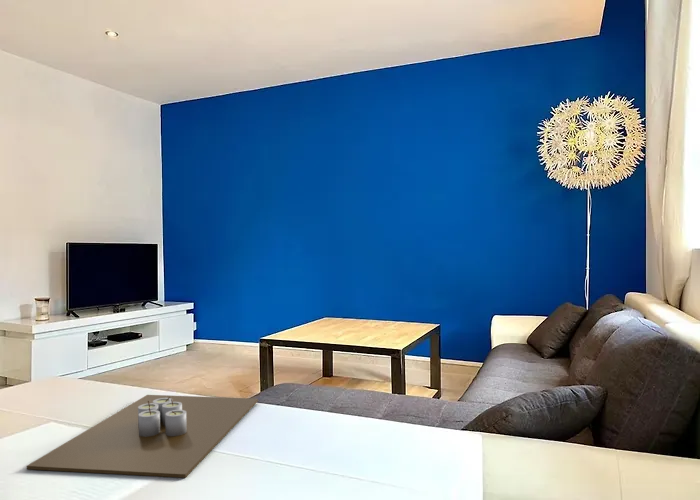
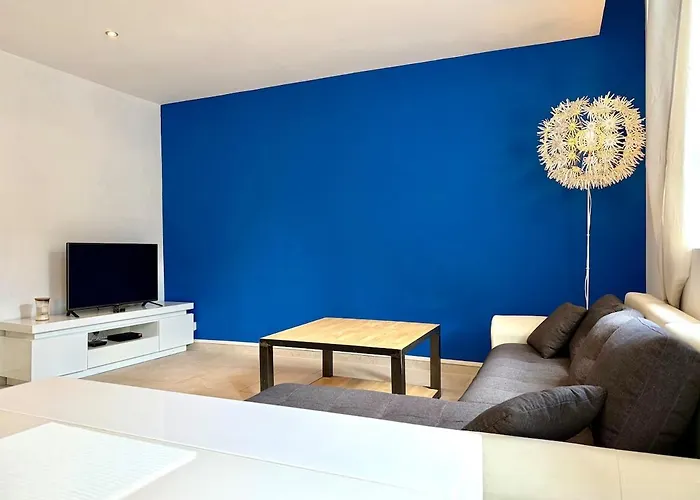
- candle (162, 415)
